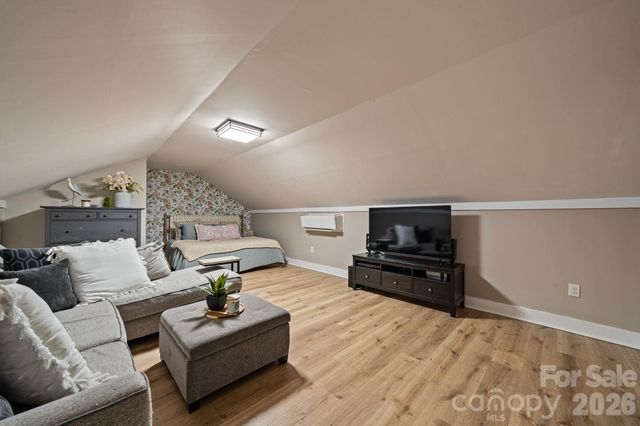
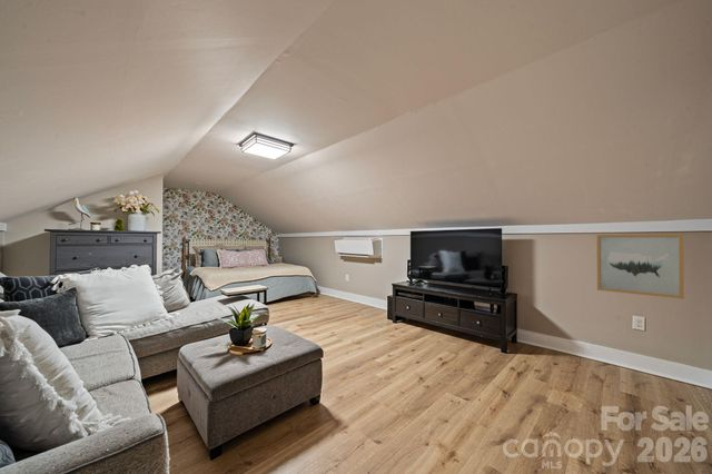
+ wall art (636, 264)
